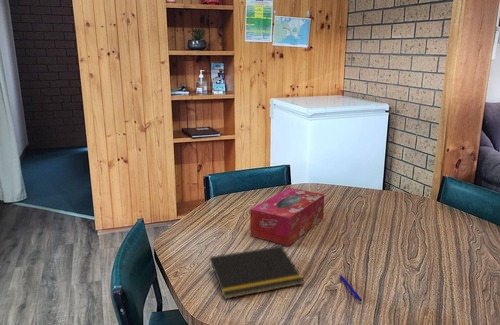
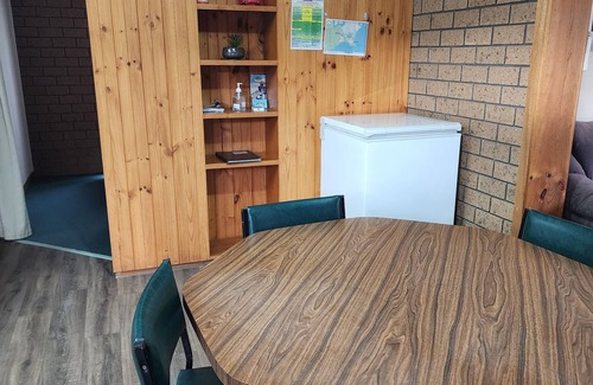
- notepad (255, 270)
- pen (349, 287)
- tissue box (288, 214)
